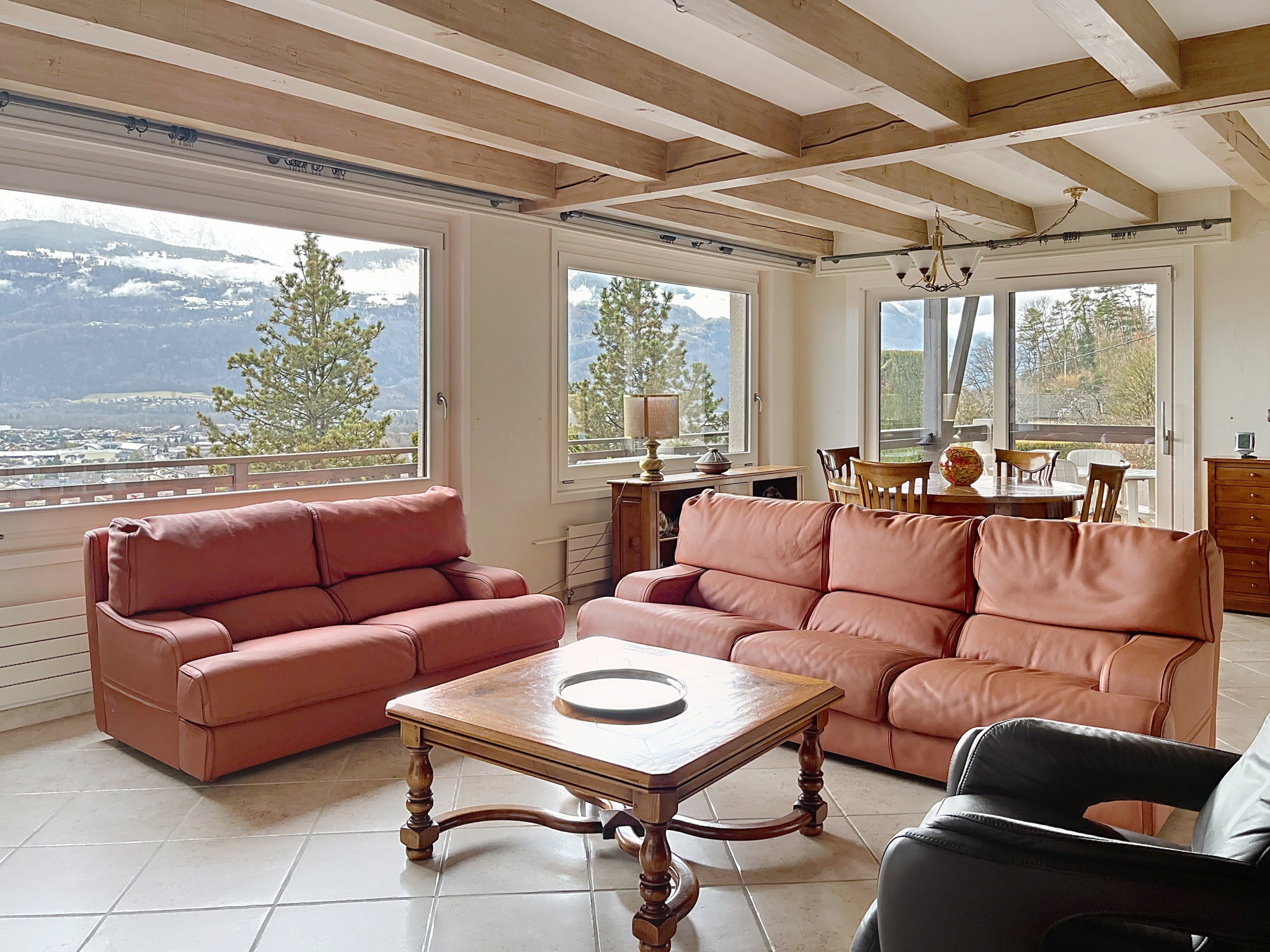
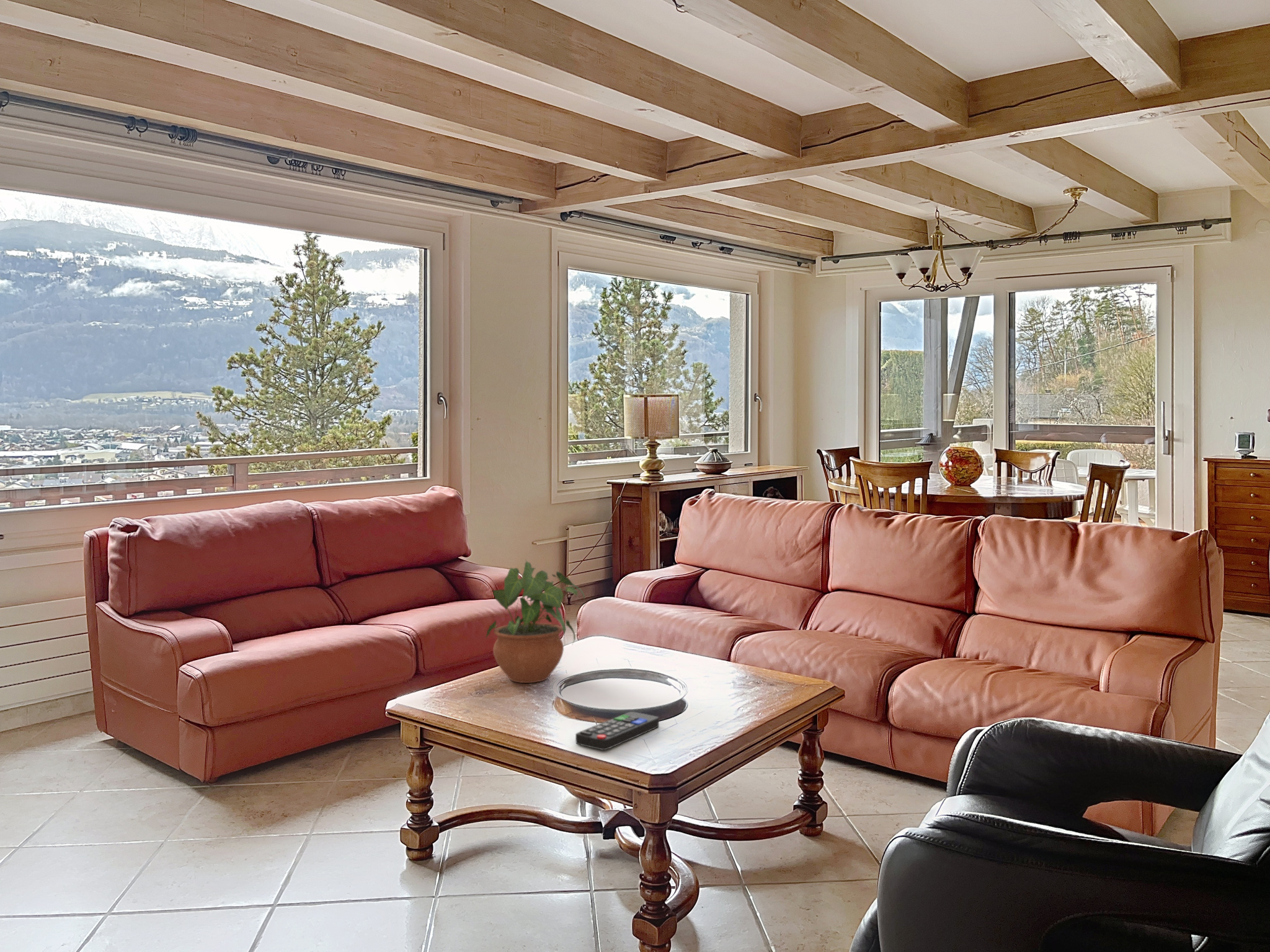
+ potted plant (530, 619)
+ remote control (618, 729)
